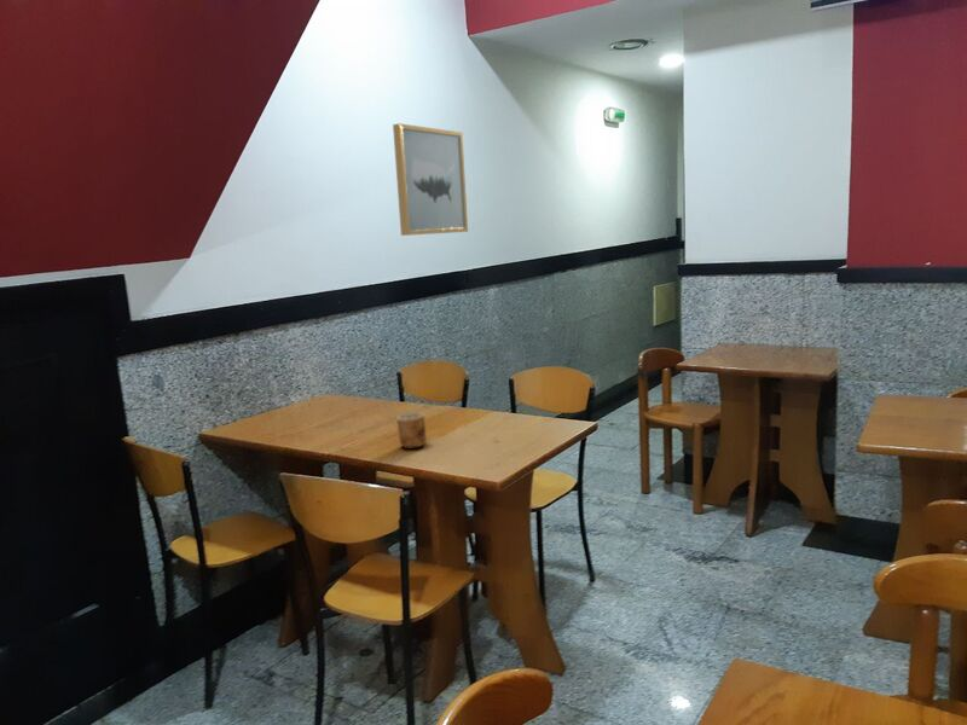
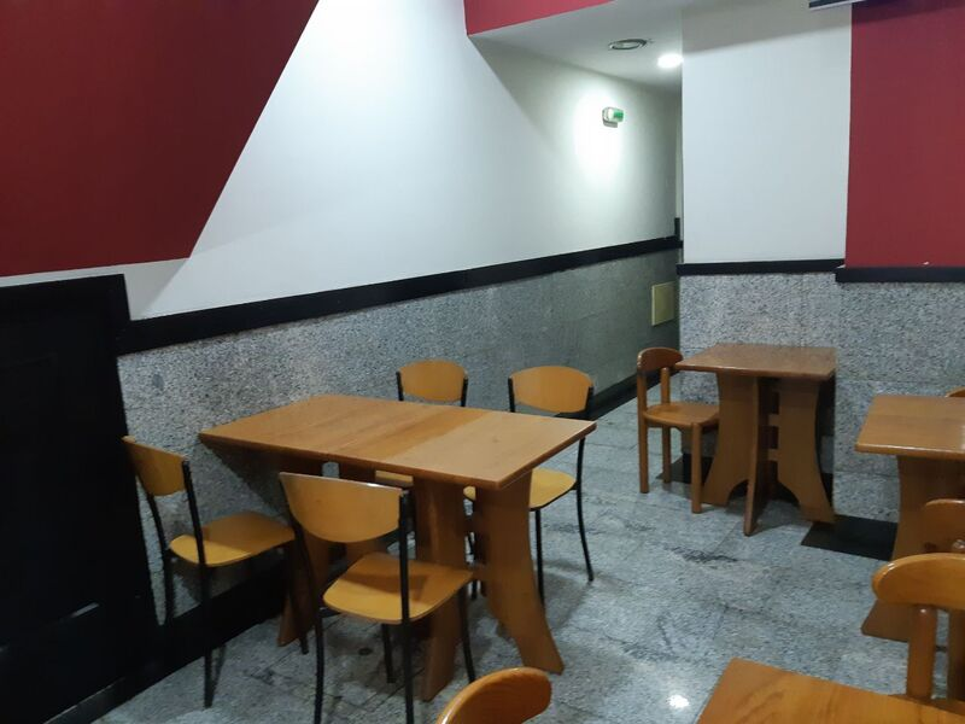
- cup (411, 430)
- wall art (433, 181)
